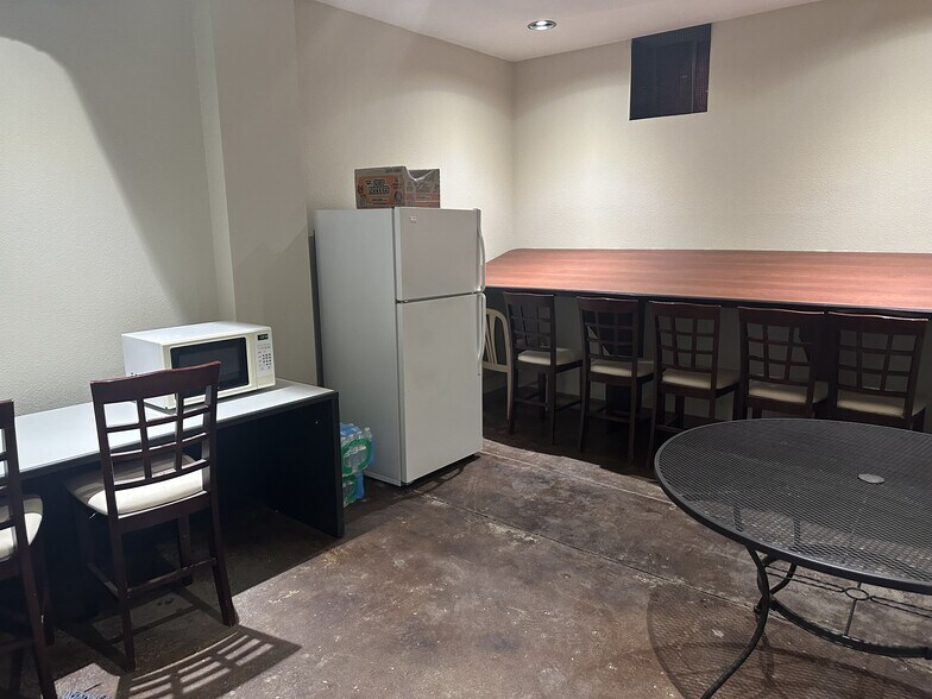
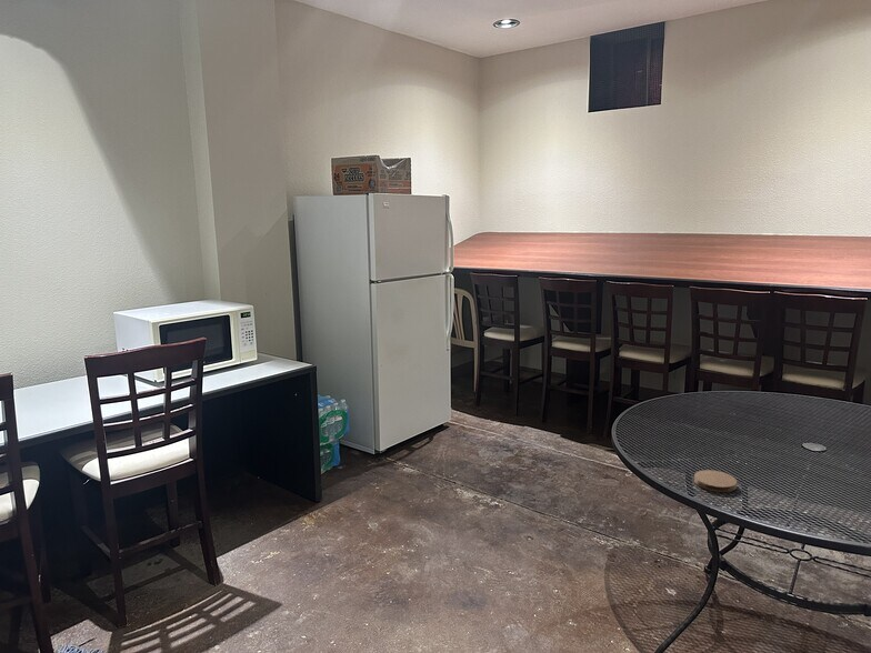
+ coaster (714, 480)
